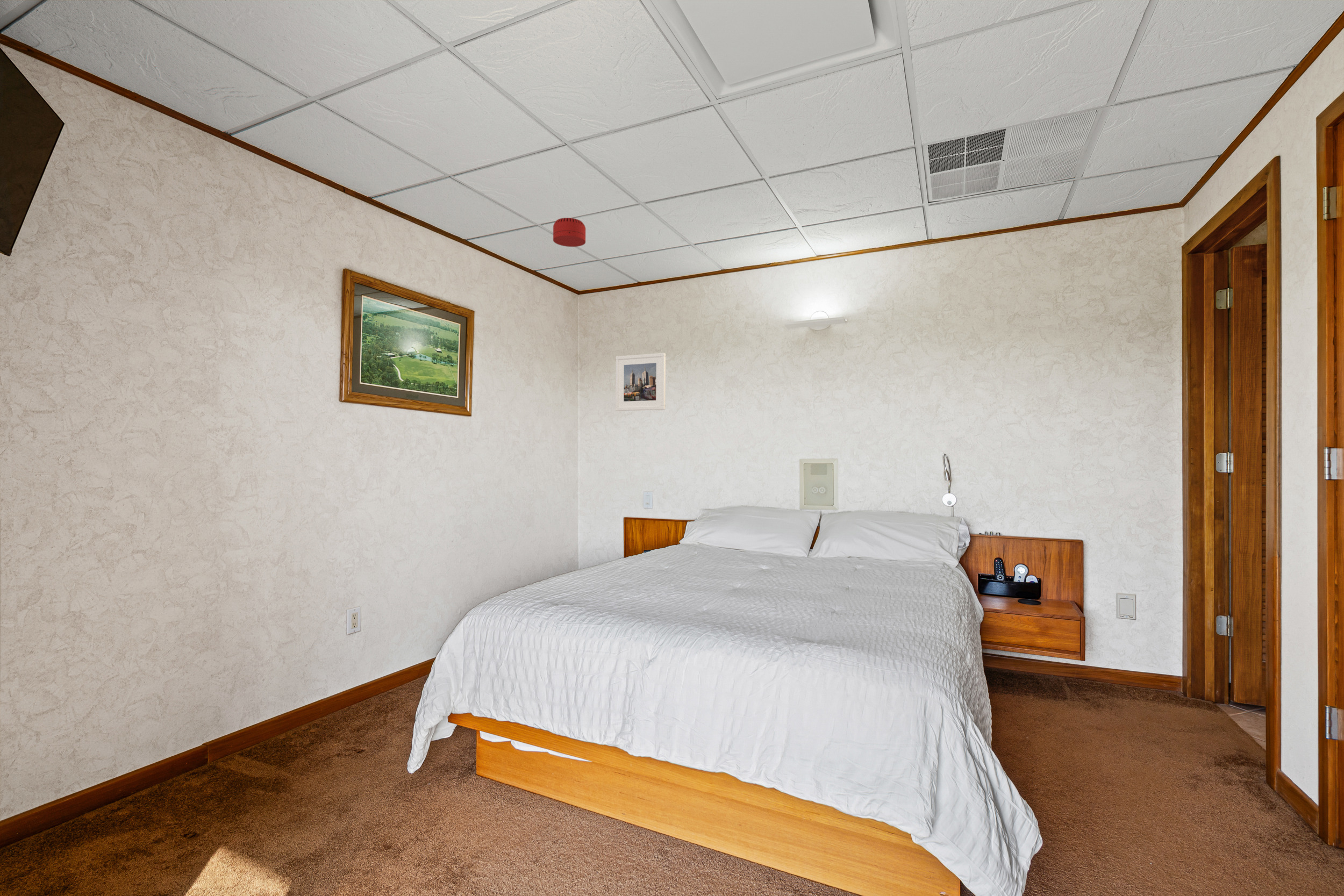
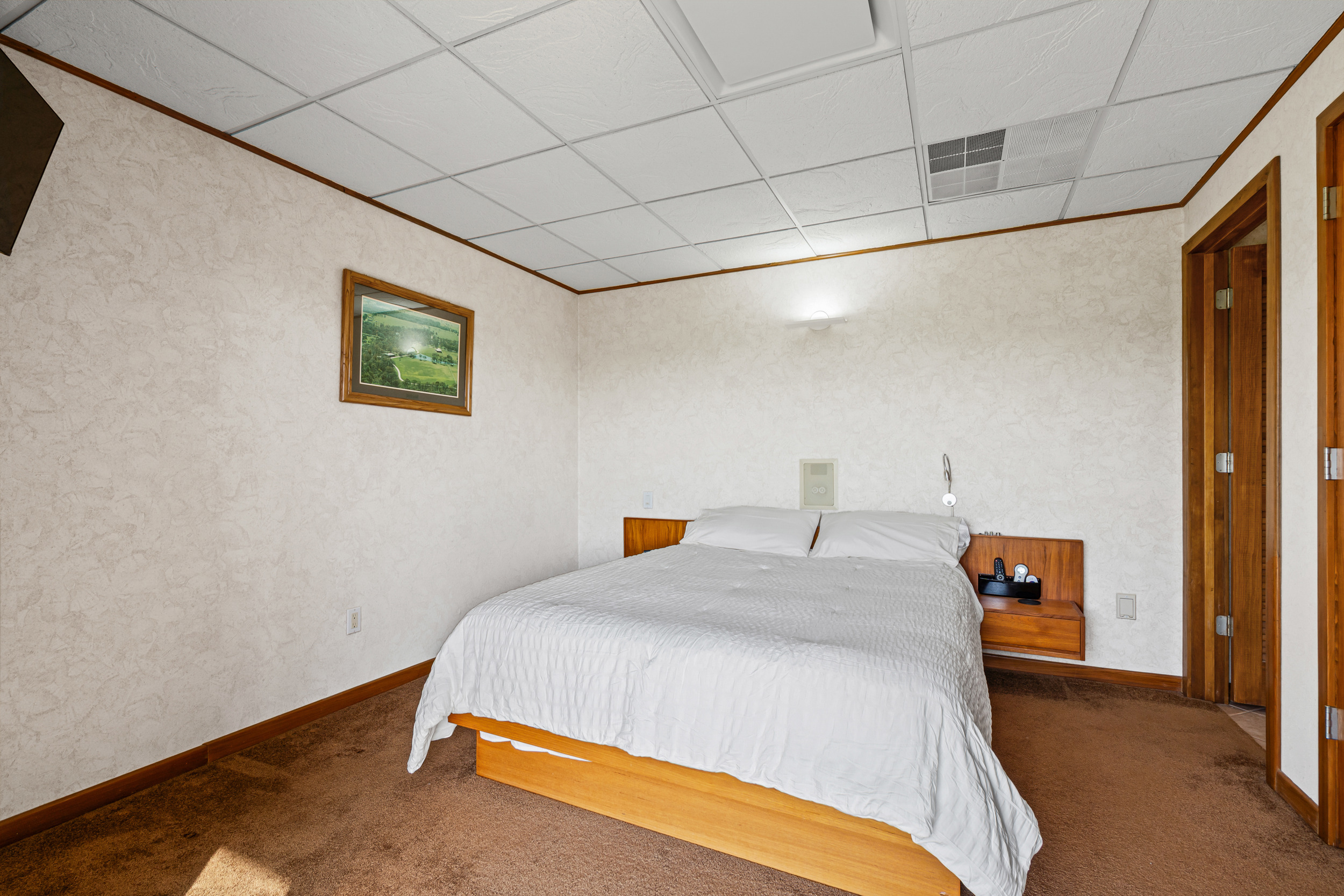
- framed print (640, 382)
- smoke detector (569, 232)
